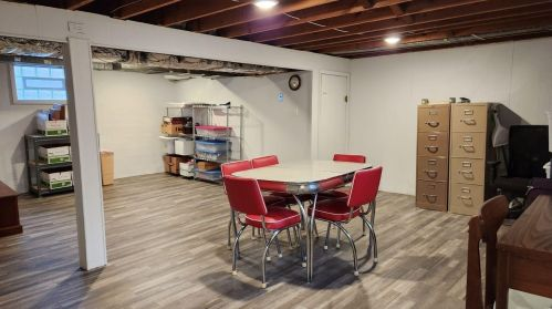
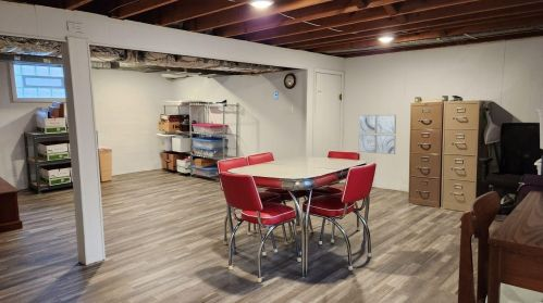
+ wall art (377, 132)
